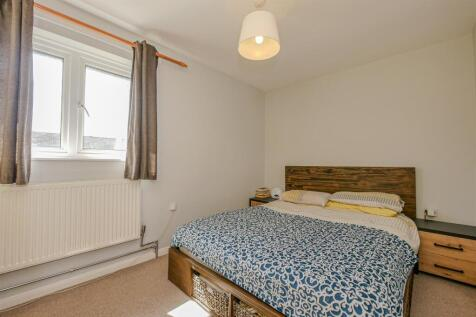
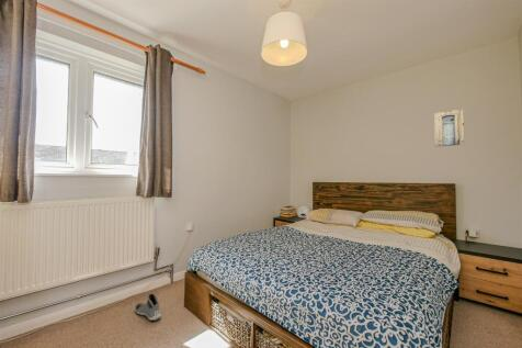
+ wall art (449, 128)
+ sneaker (148, 303)
